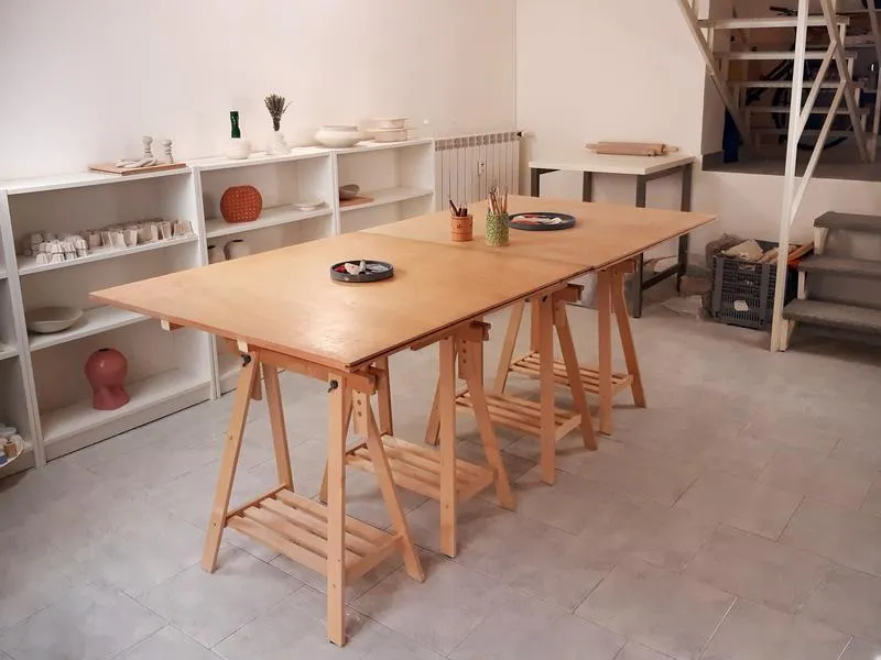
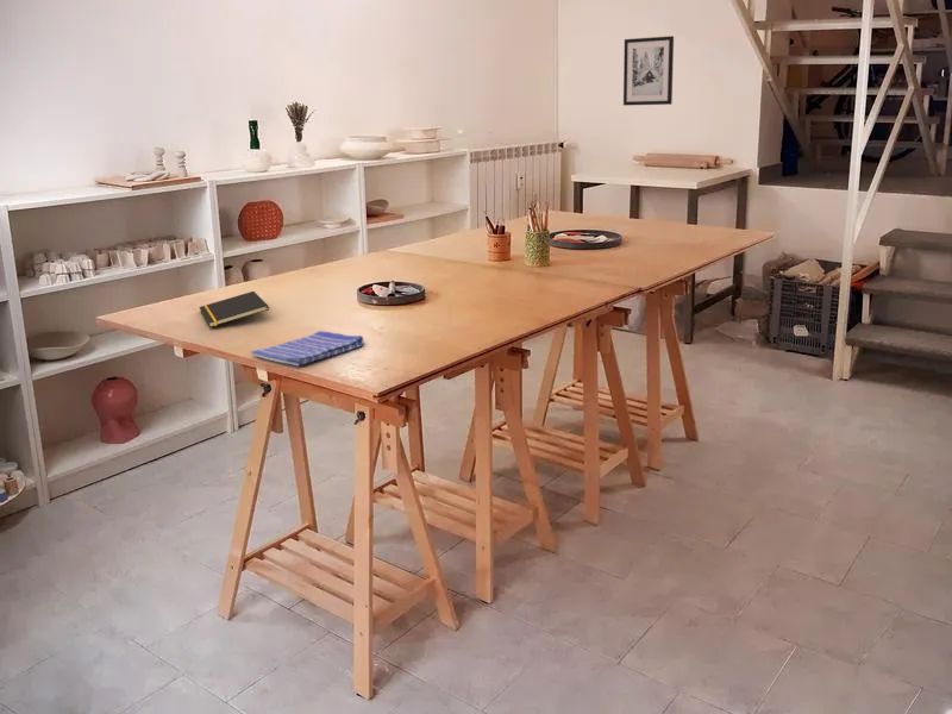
+ notepad (232, 308)
+ dish towel (309, 345)
+ wall art (647, 71)
